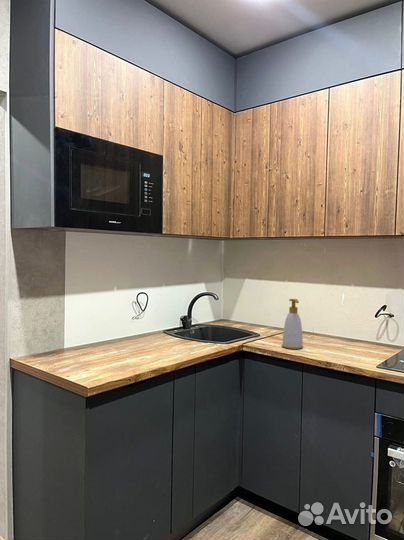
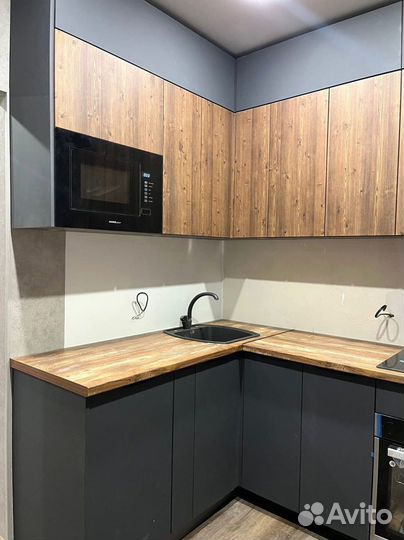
- soap bottle (293, 323)
